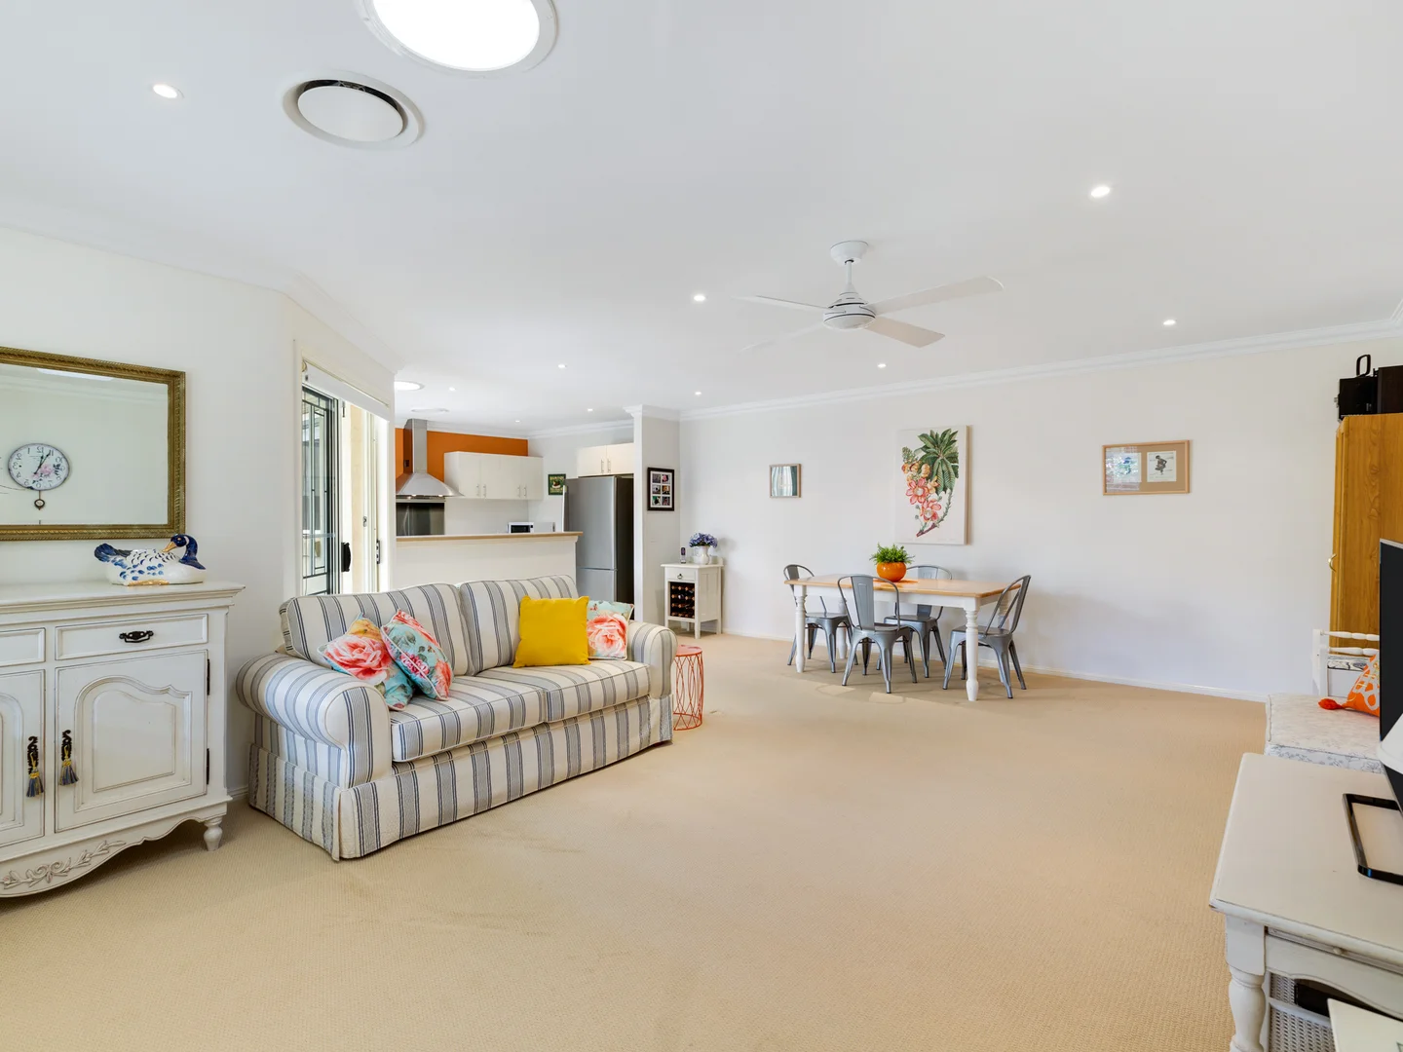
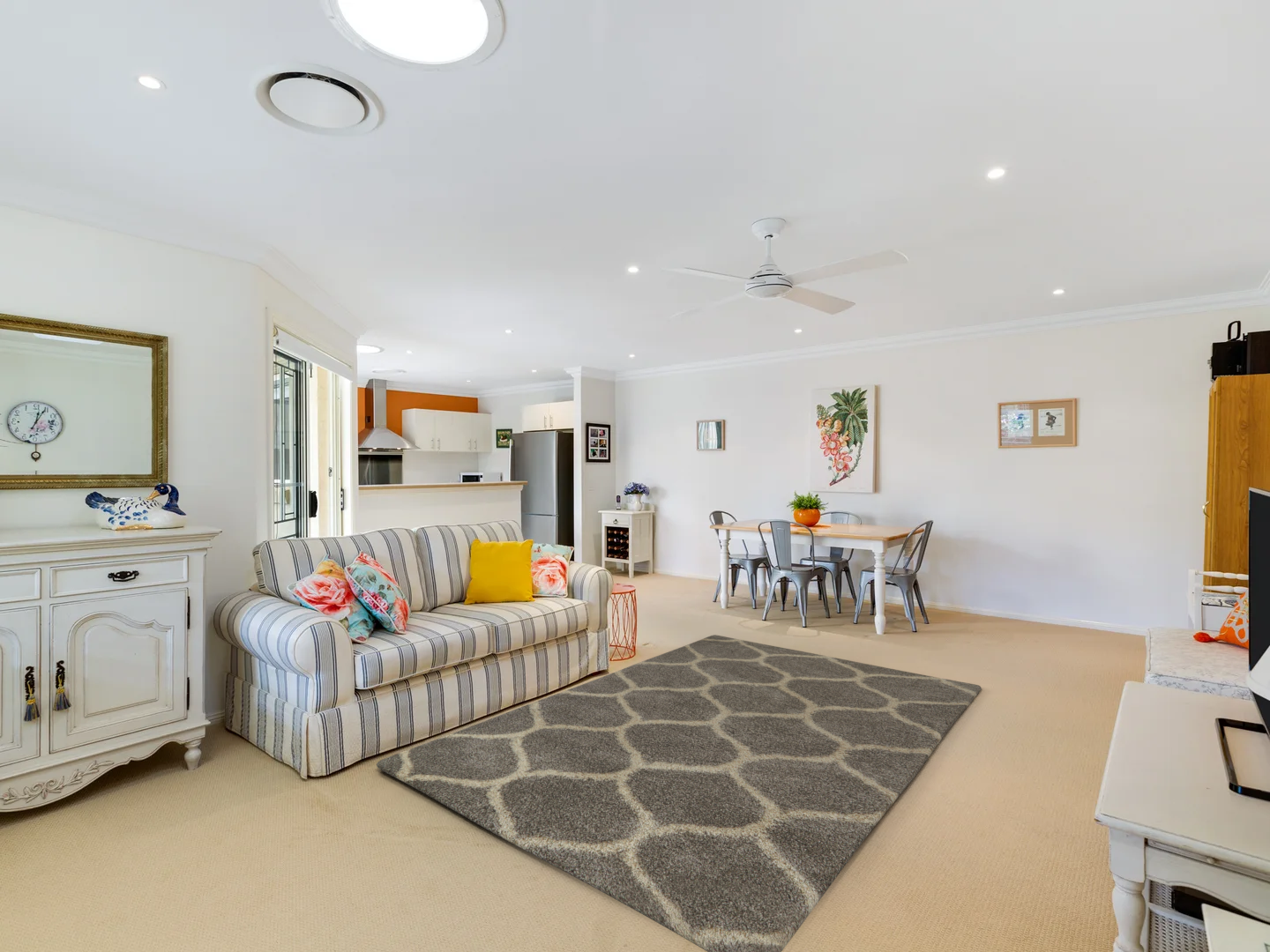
+ rug (724, 720)
